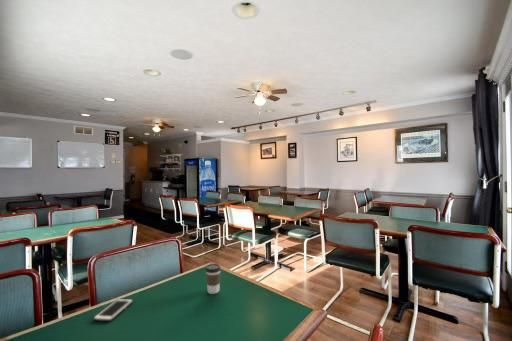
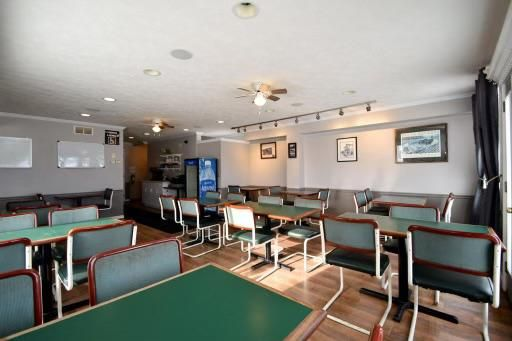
- cell phone (114, 309)
- coffee cup (213, 278)
